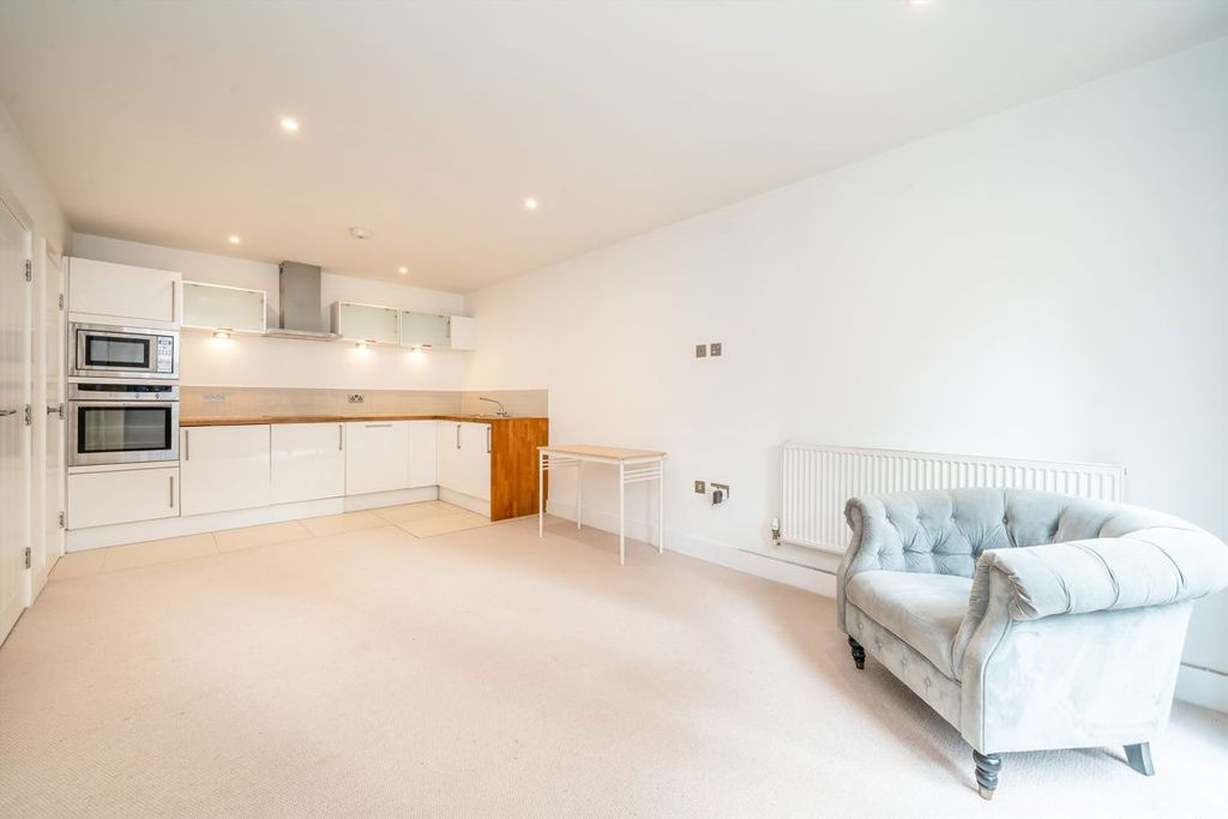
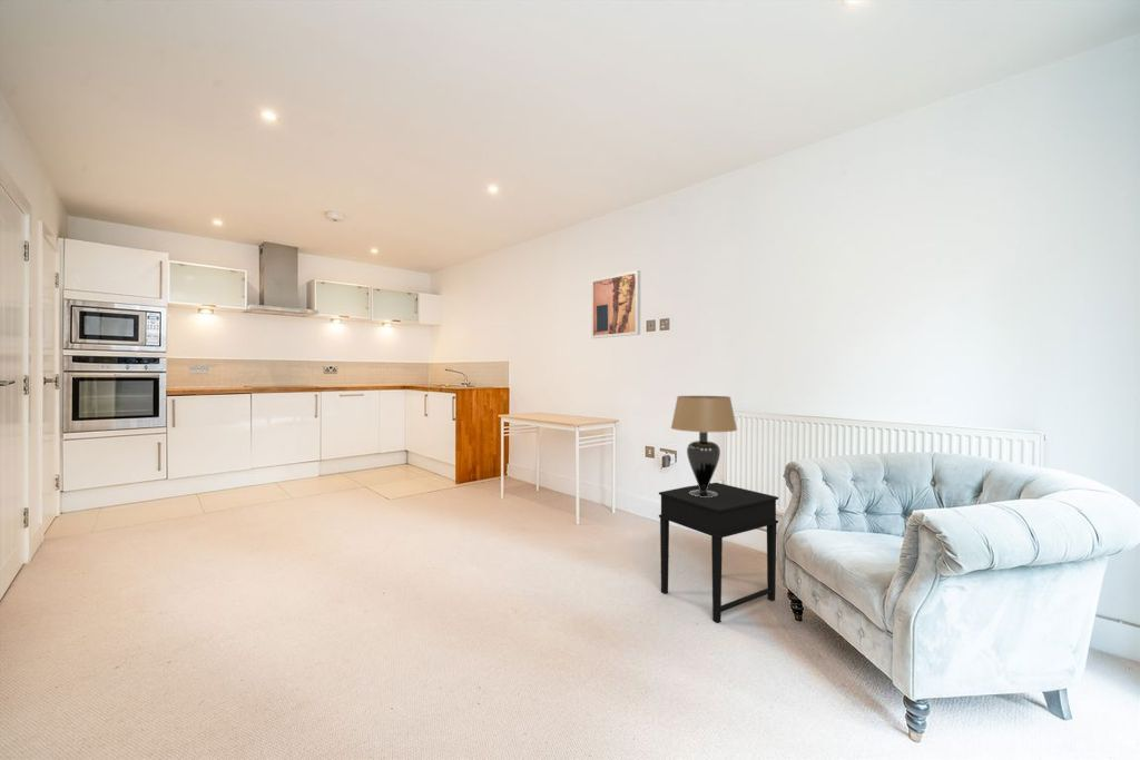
+ wall art (615, 306)
+ side table (716, 544)
+ table lamp (702, 444)
